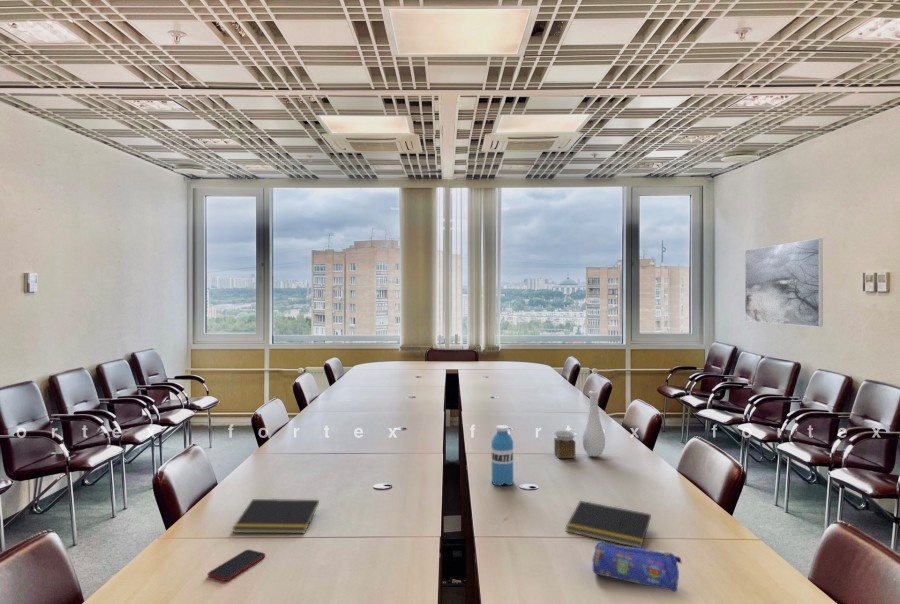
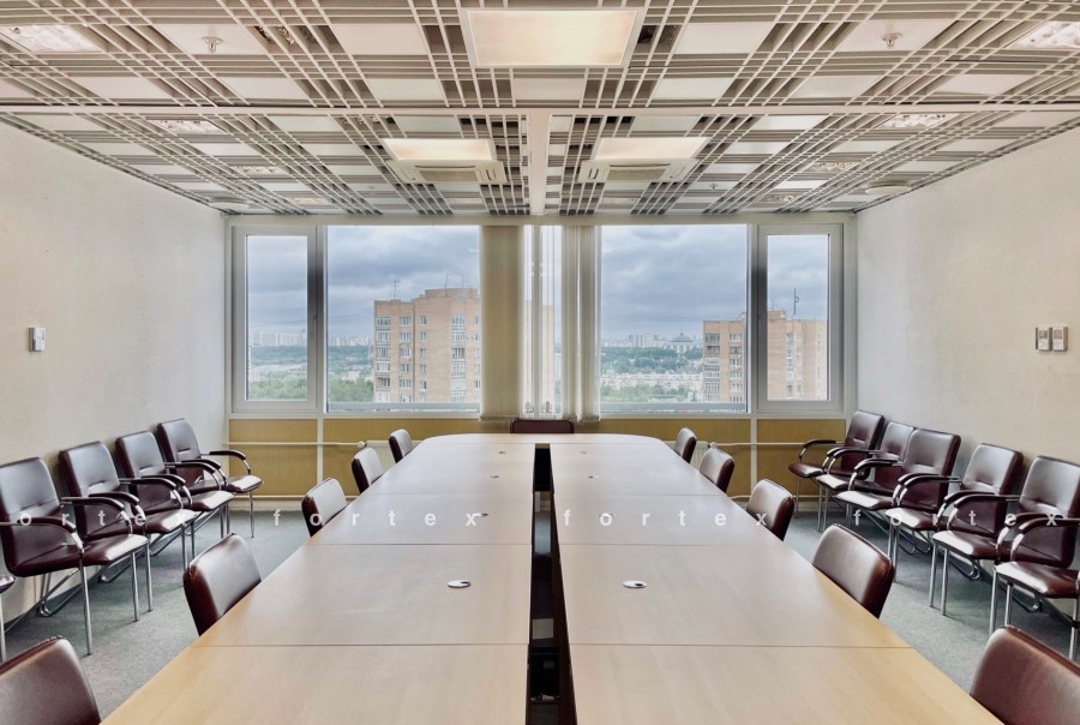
- pencil case (635, 563)
- smartphone (237, 564)
- vase (585, 426)
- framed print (779, 284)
- notepad (277, 515)
- water bottle (502, 454)
- notepad (608, 522)
